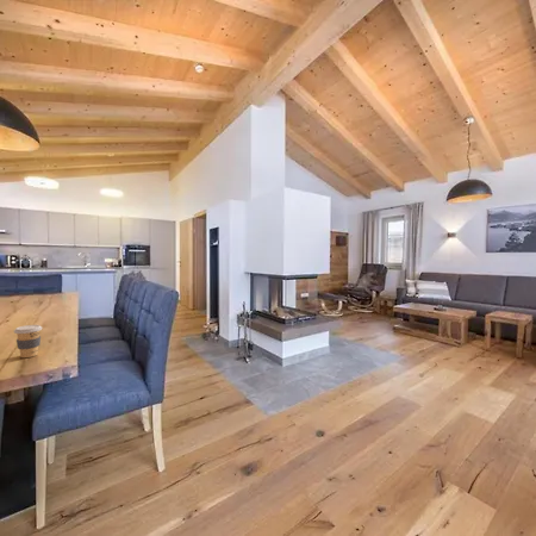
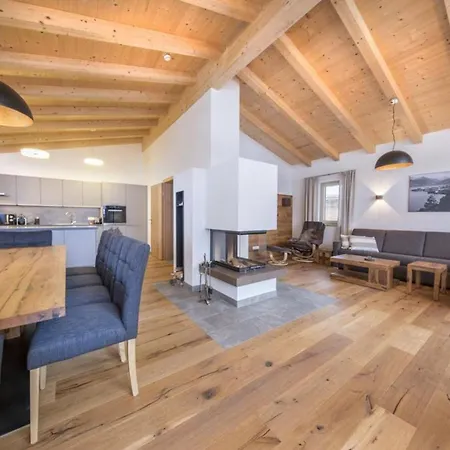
- coffee cup (29, 341)
